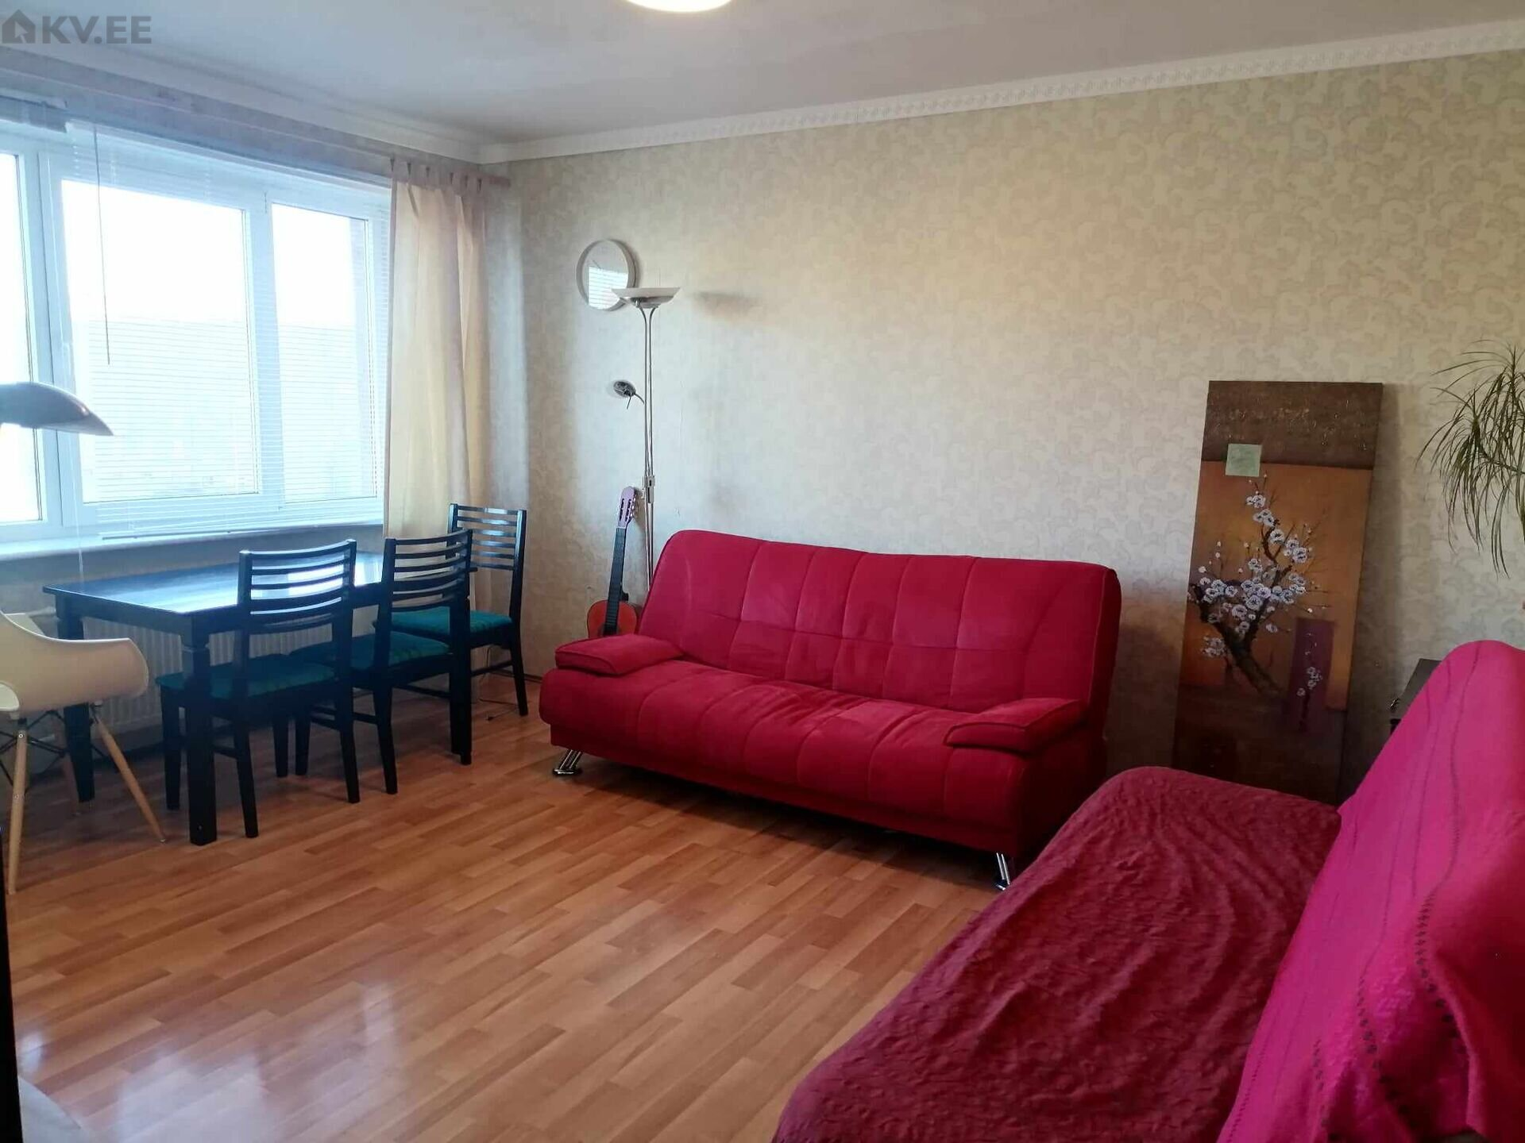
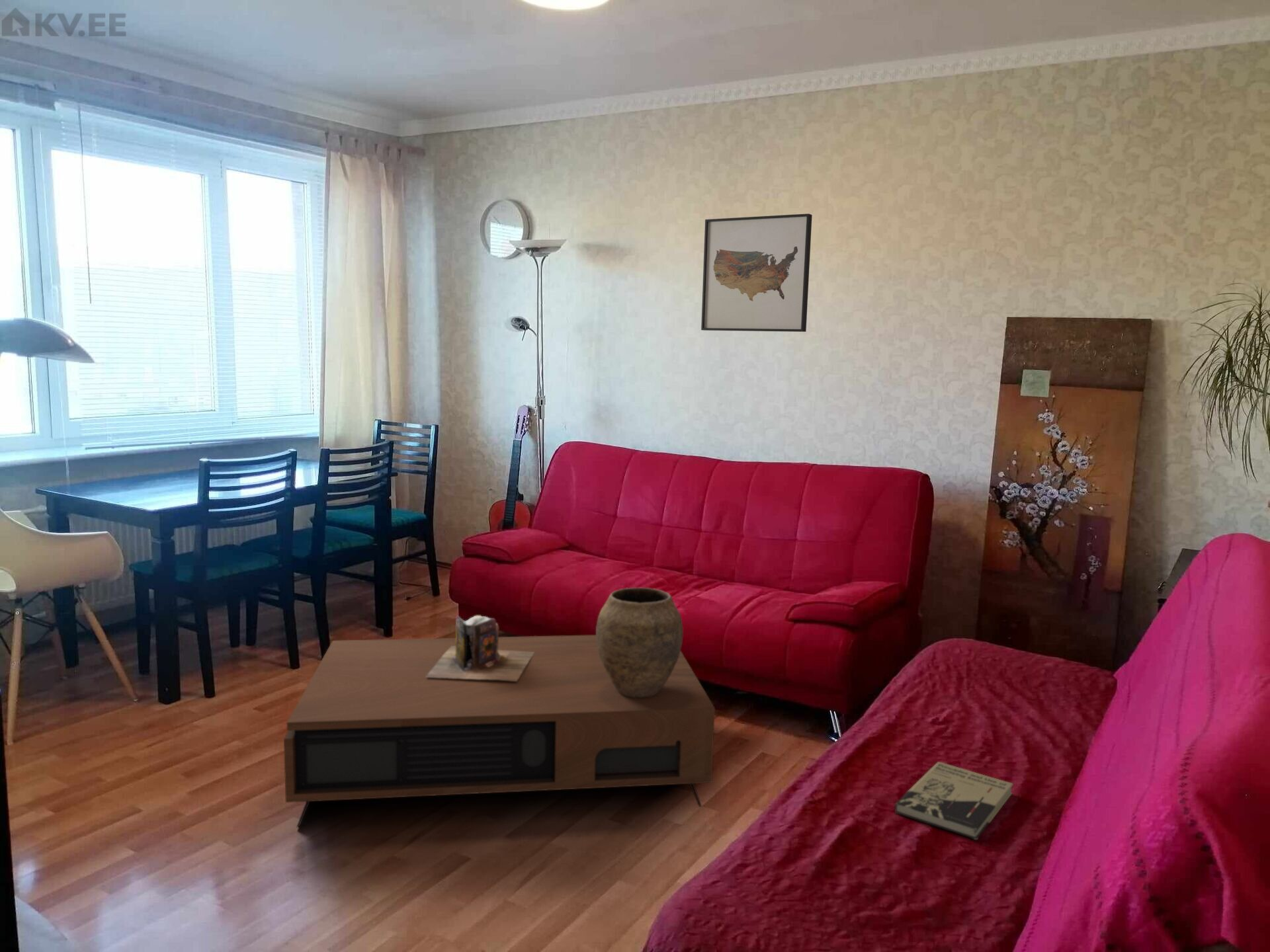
+ books (482, 641)
+ wall art (754, 274)
+ vase (639, 642)
+ coffee table (505, 719)
+ book (955, 797)
